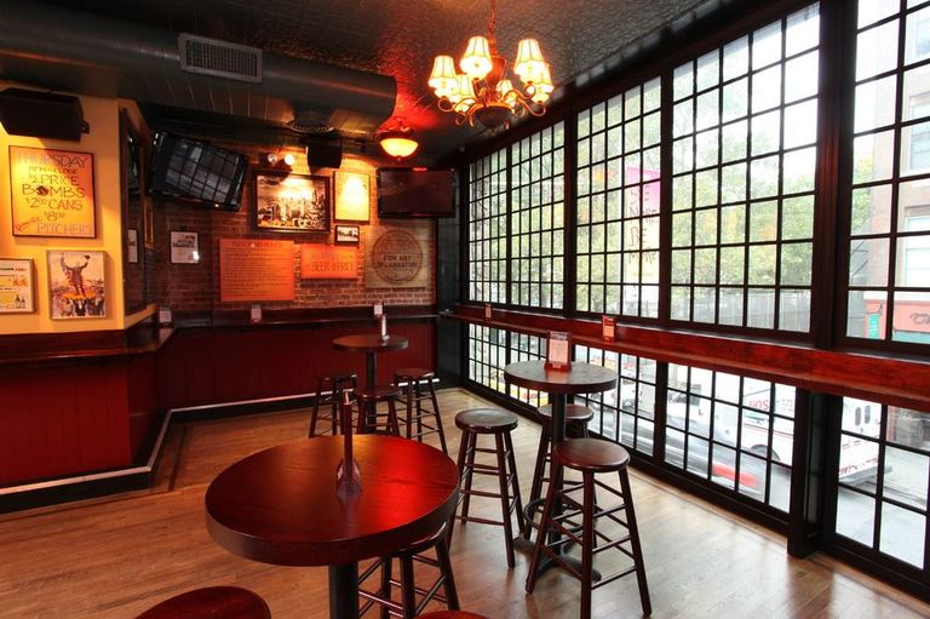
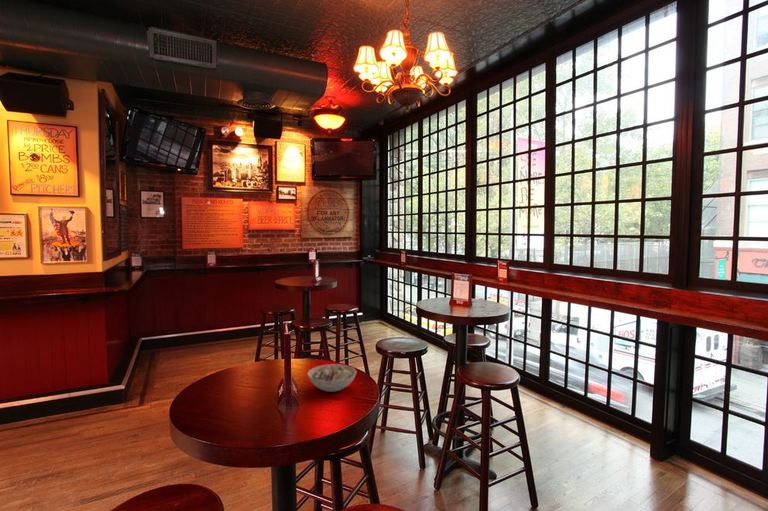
+ bowl (332, 377)
